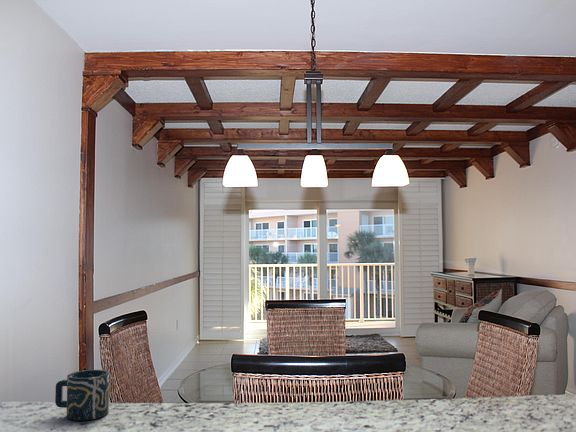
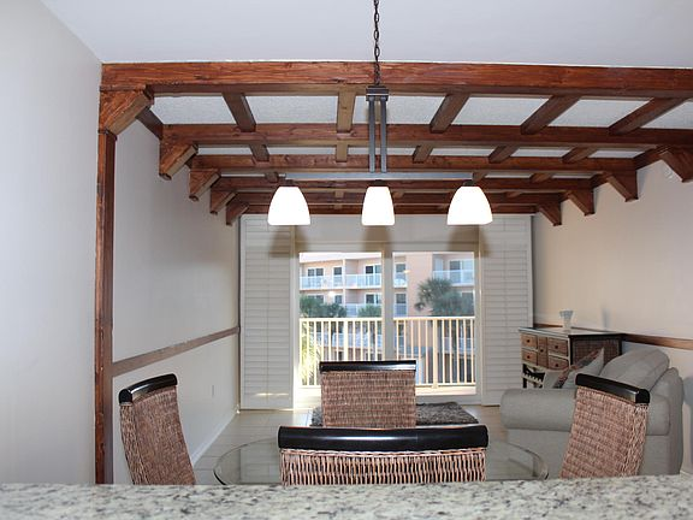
- cup (81, 393)
